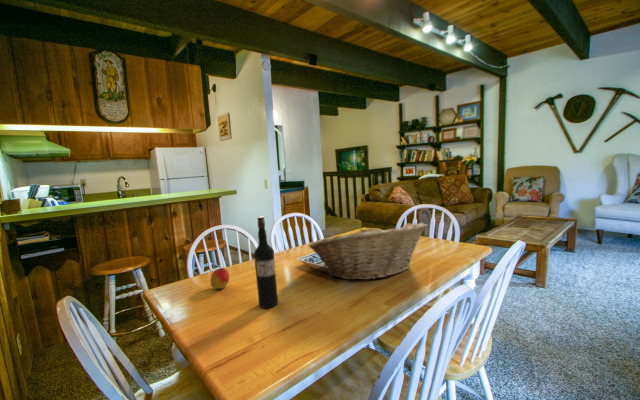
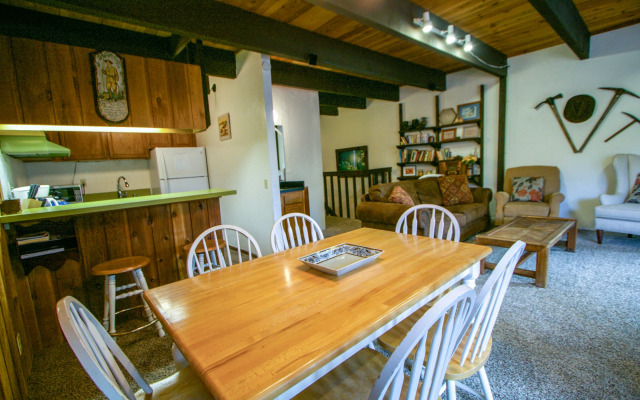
- fruit basket (368, 245)
- wine bottle (264, 261)
- peach (220, 278)
